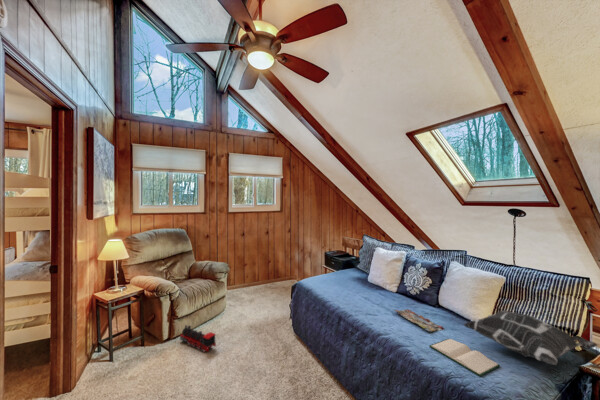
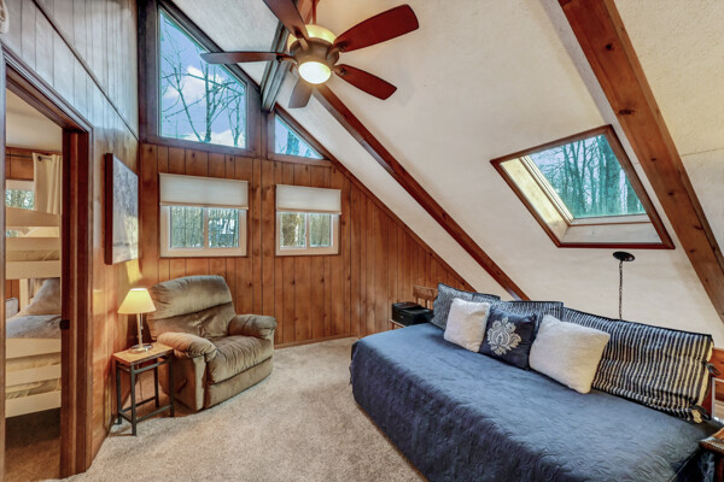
- toy train (196, 337)
- magazine (417, 318)
- decorative pillow (525, 333)
- hardback book (462, 353)
